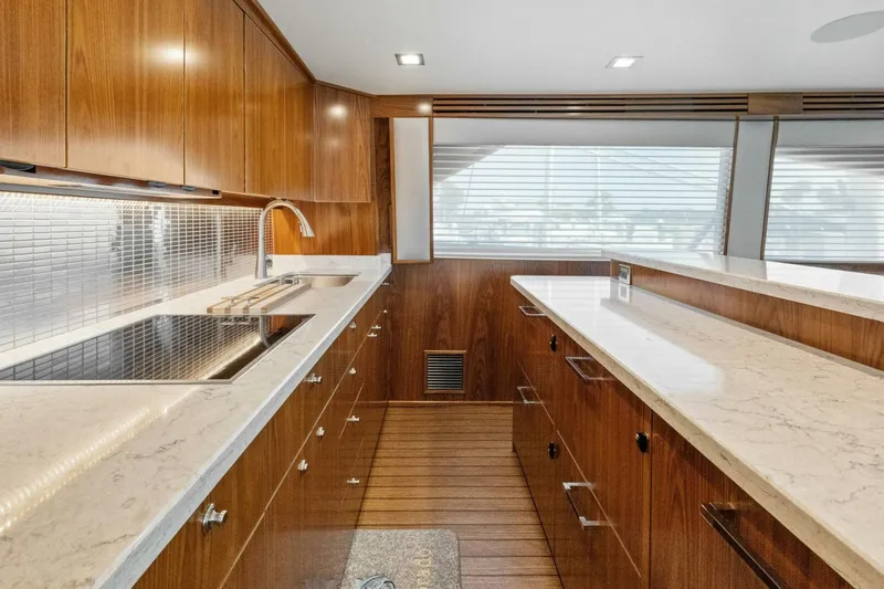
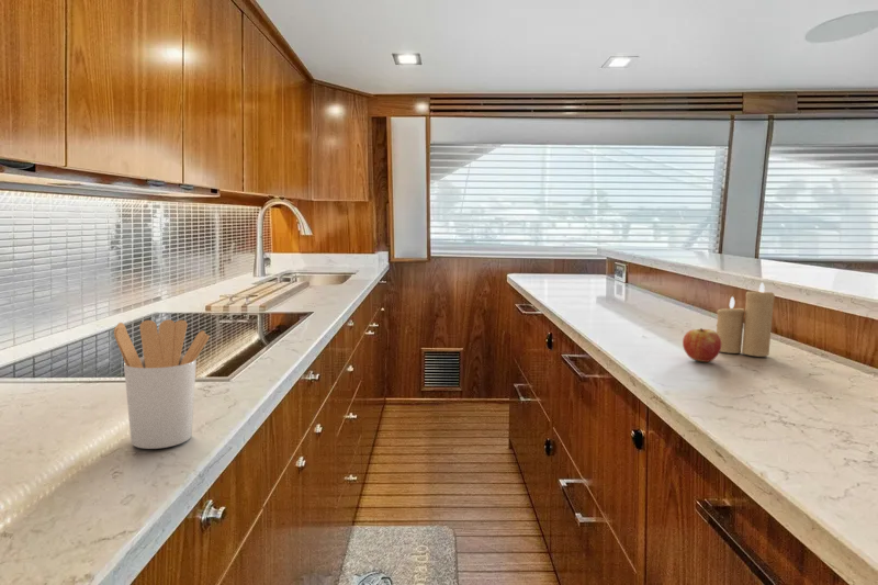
+ utensil holder (161, 376)
+ fruit (701, 344)
+ candle (743, 317)
